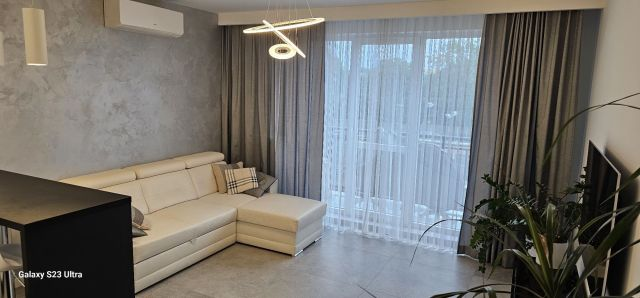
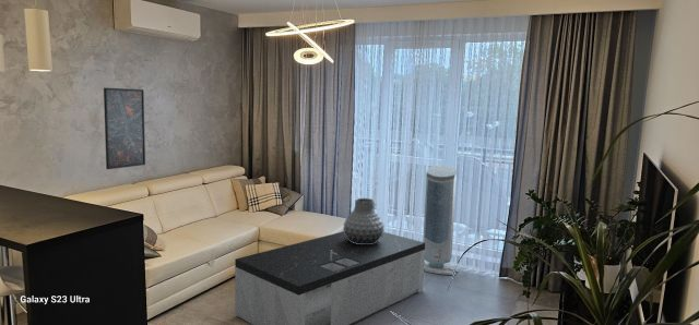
+ air purifier (438, 218)
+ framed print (125, 128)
+ vase (364, 219)
+ coffee table (336, 272)
